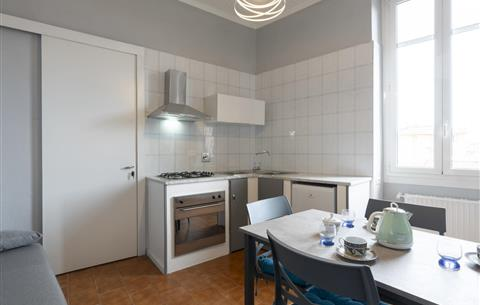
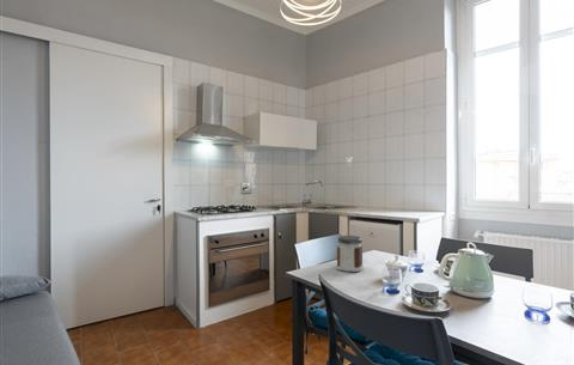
+ jar (349, 253)
